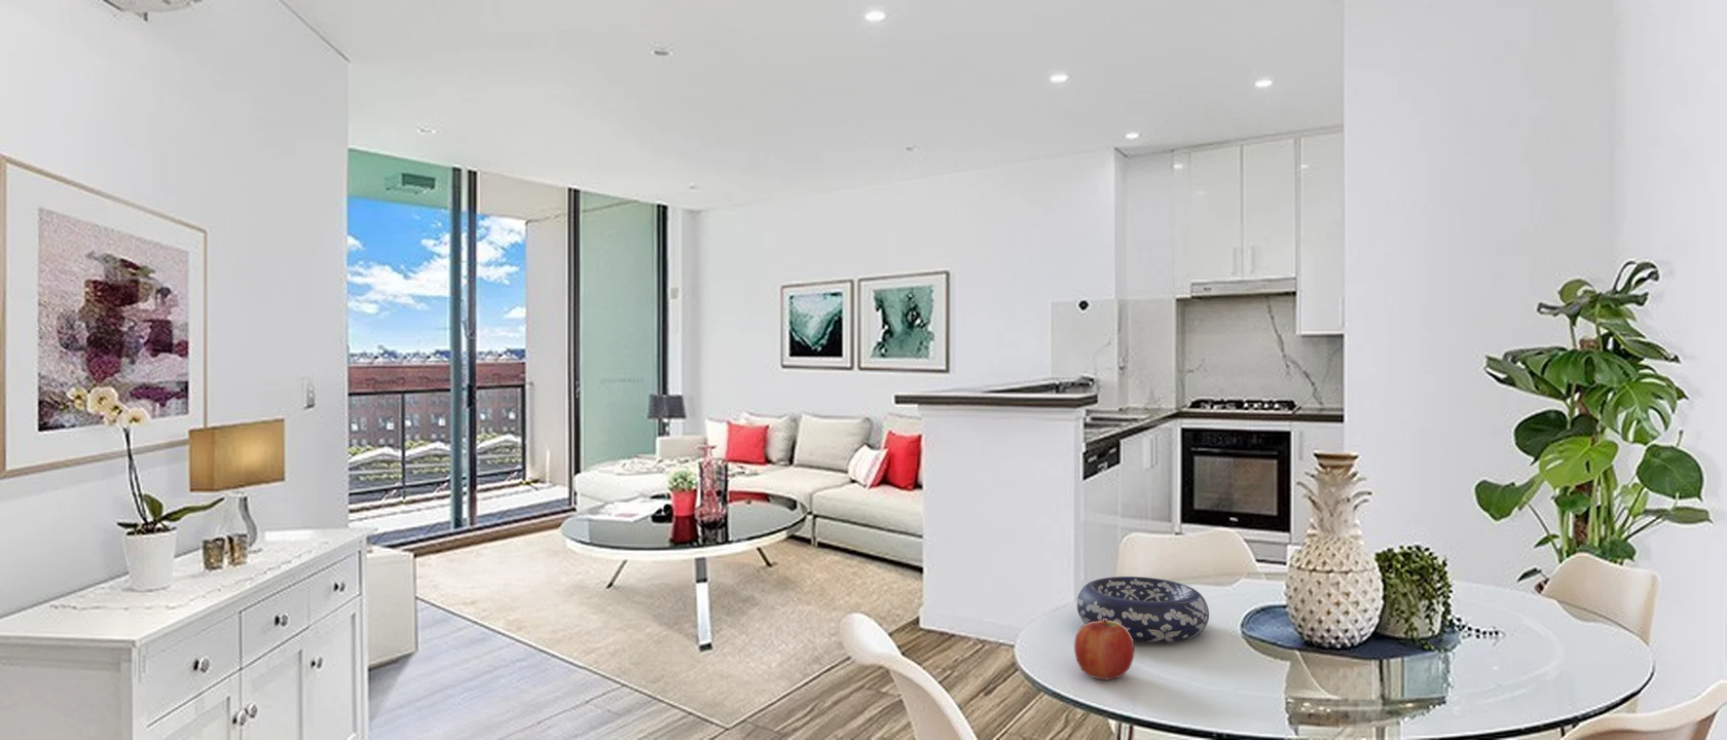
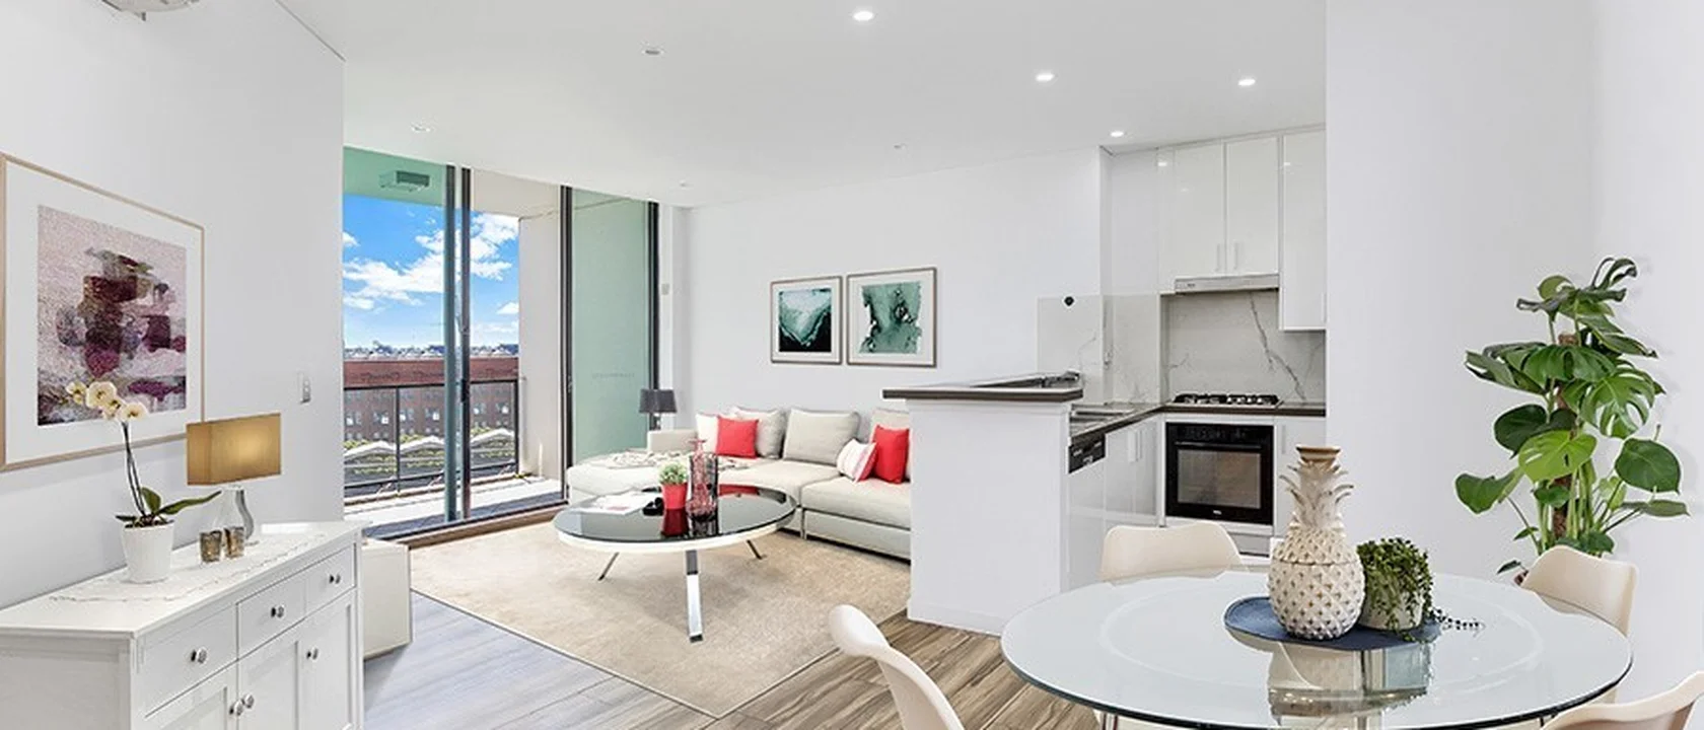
- decorative bowl (1141, 609)
- fruit (1103, 645)
